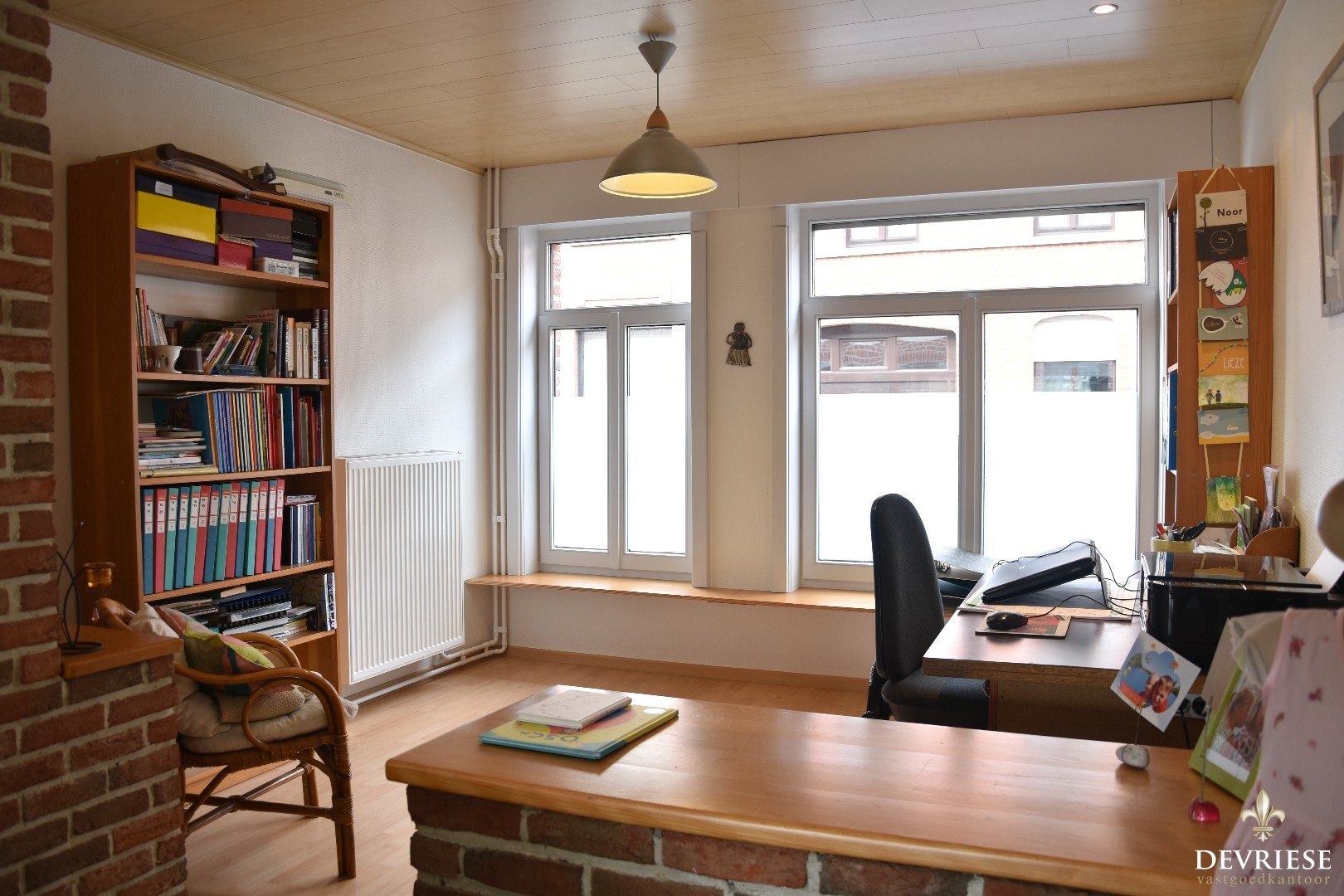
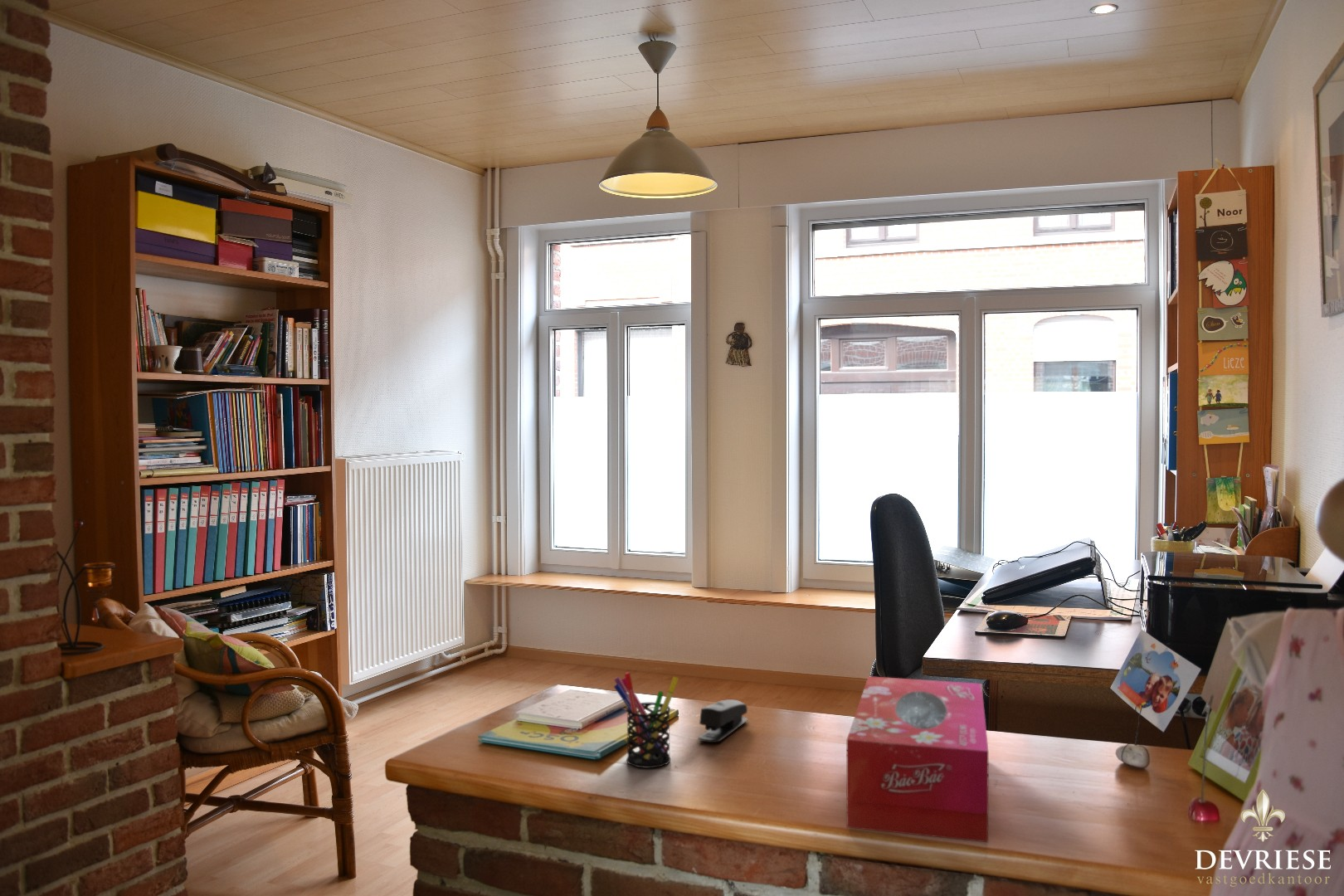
+ stapler (723, 714)
+ tissue box (920, 748)
+ pen holder (648, 717)
